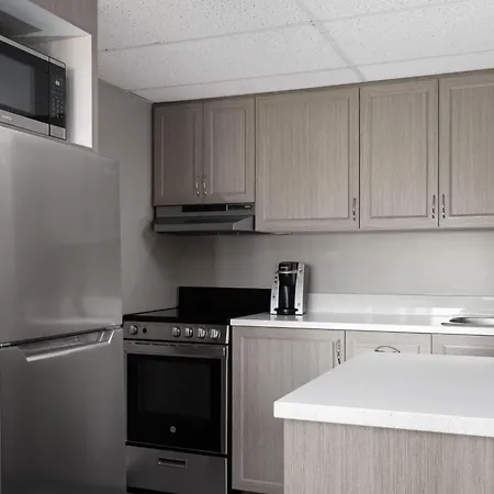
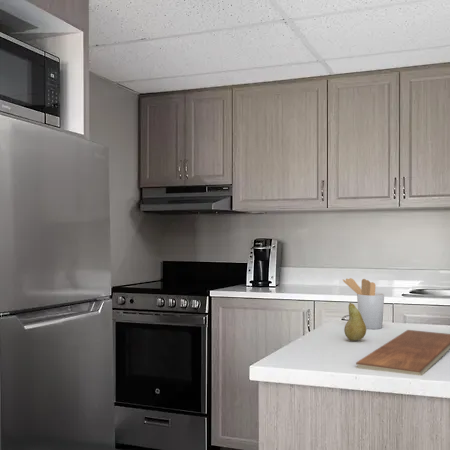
+ utensil holder (363, 301)
+ chopping board (413, 350)
+ fruit (355, 321)
